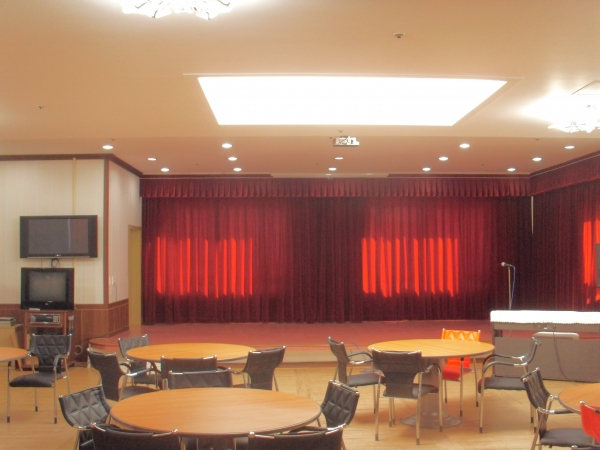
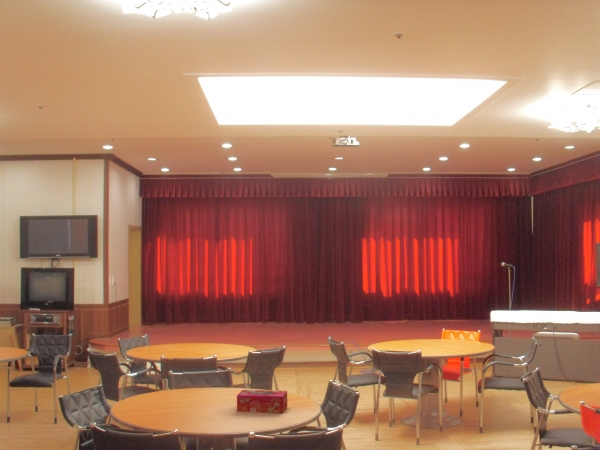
+ tissue box (262, 401)
